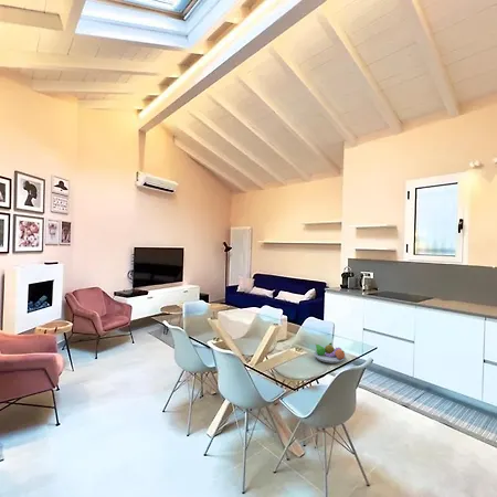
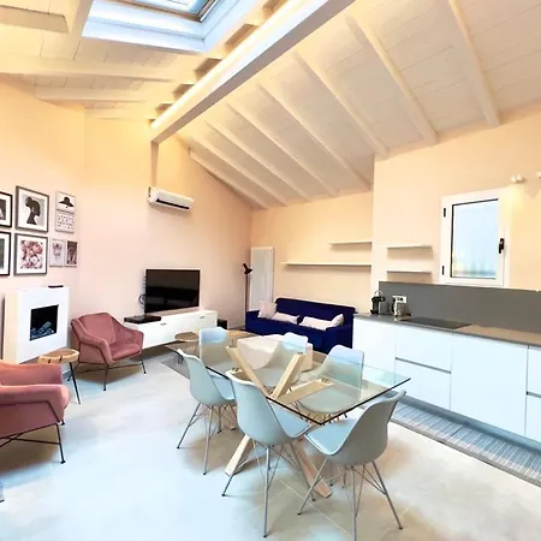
- fruit bowl (328, 351)
